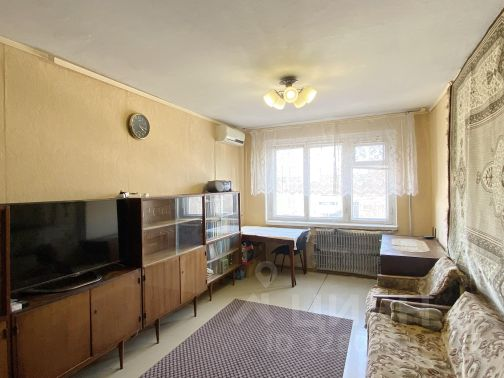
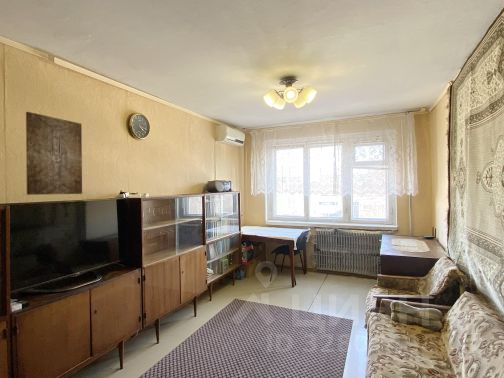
+ wall art (56, 156)
